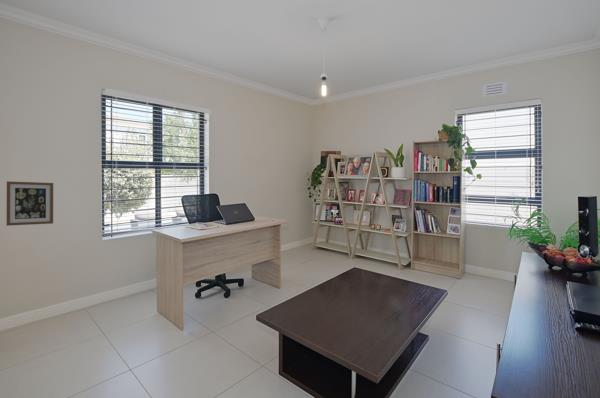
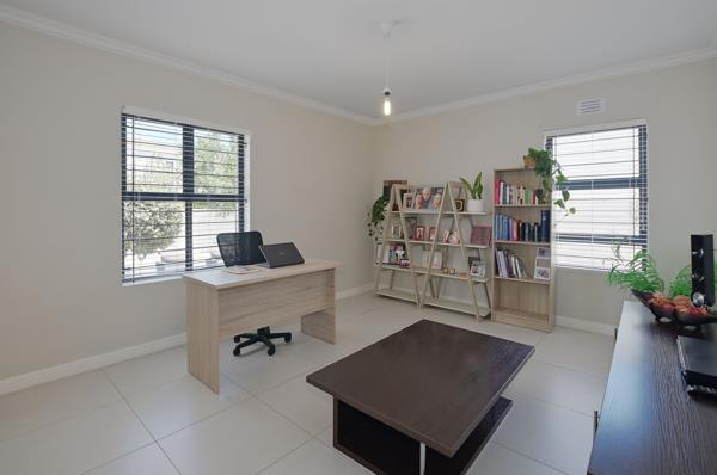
- wall art (30, 203)
